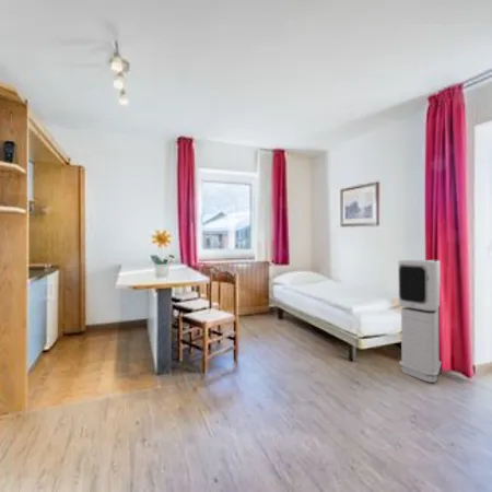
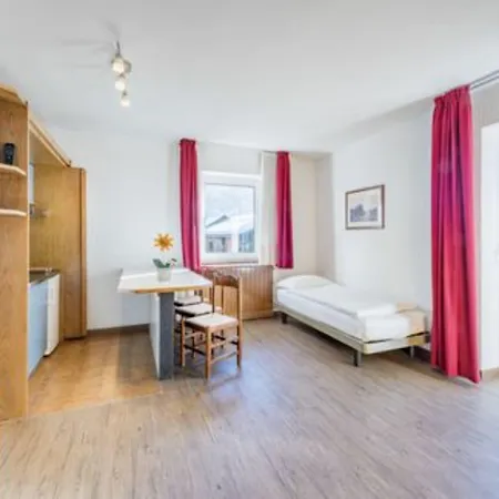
- air purifier (425, 317)
